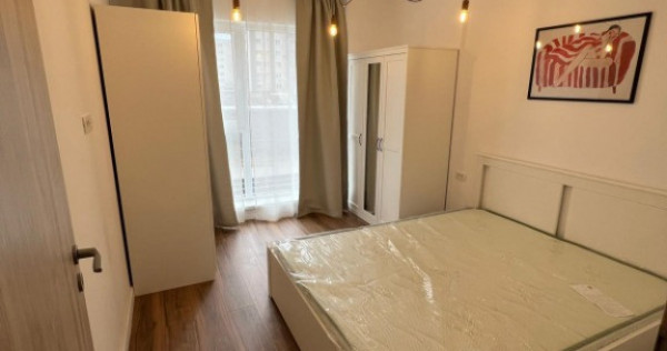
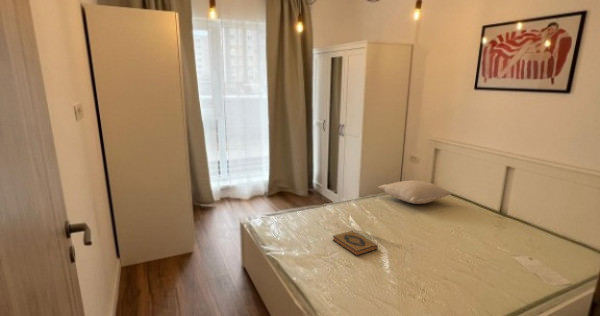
+ hardback book (354, 242)
+ pillow (413, 190)
